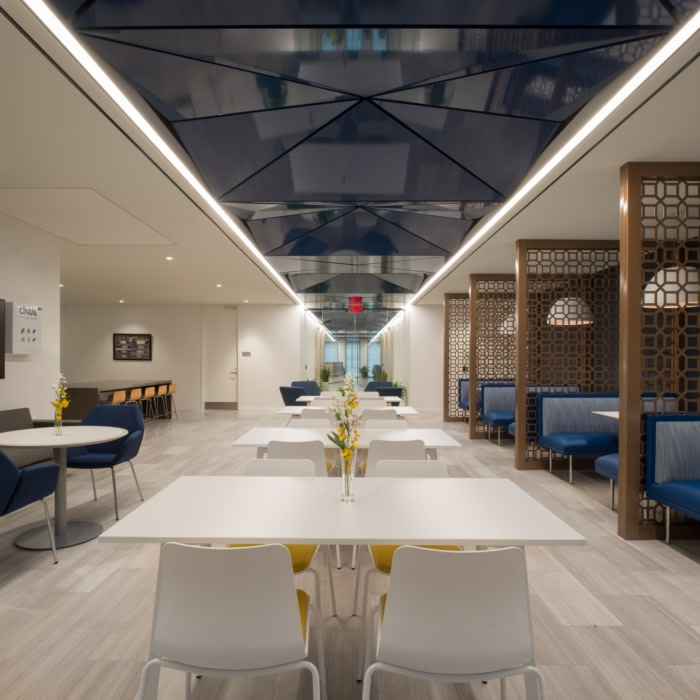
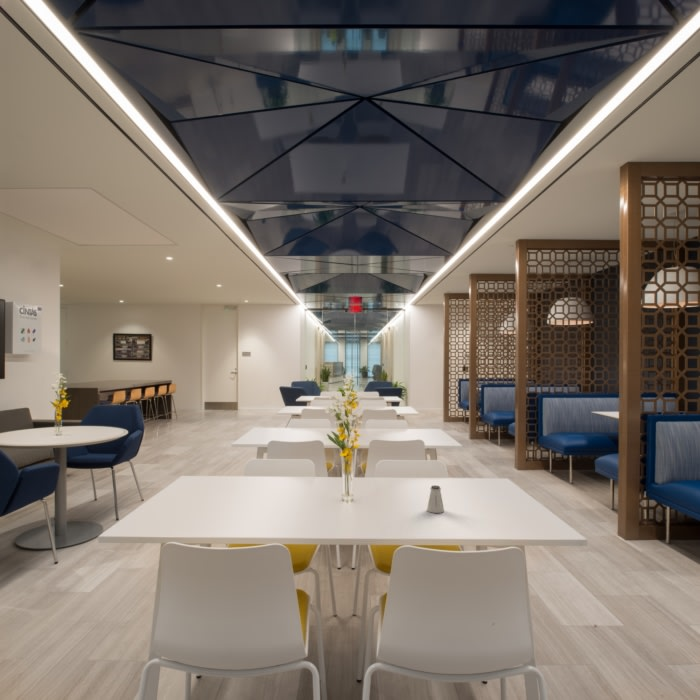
+ saltshaker (435, 498)
